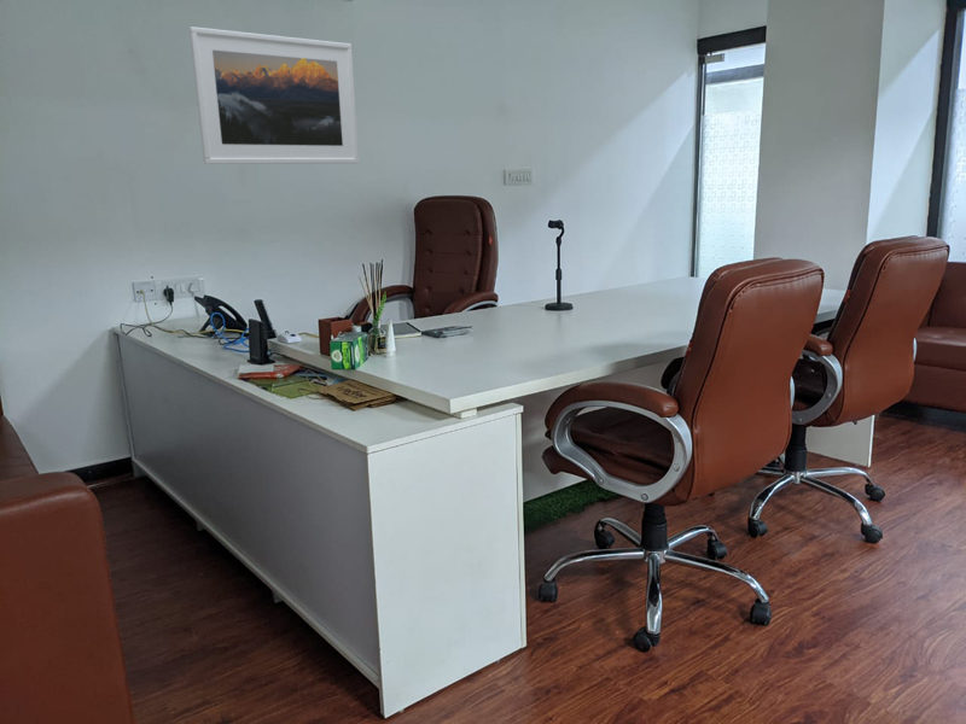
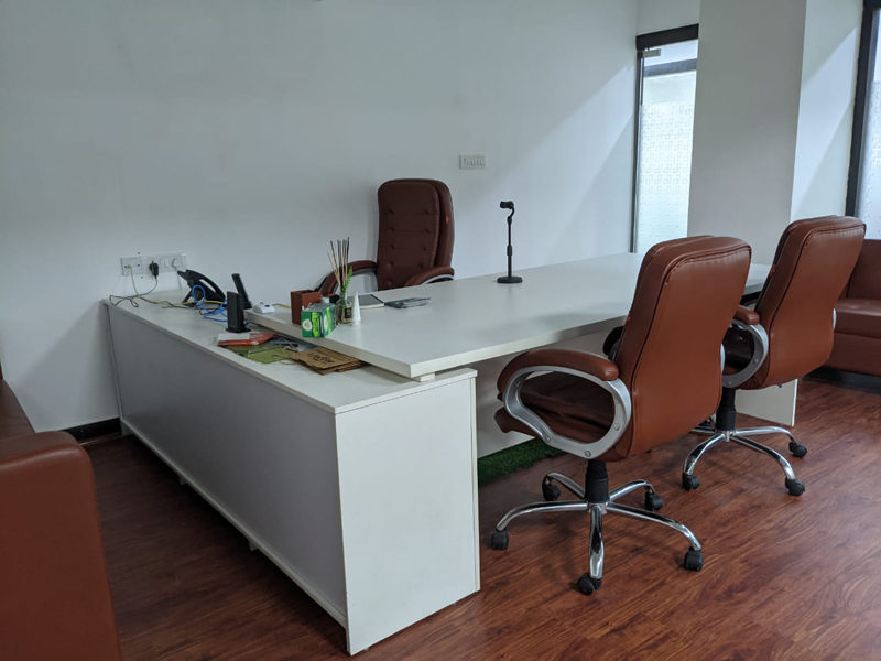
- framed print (280, 100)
